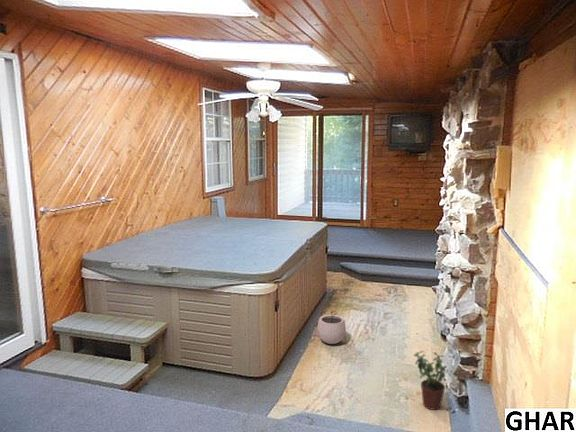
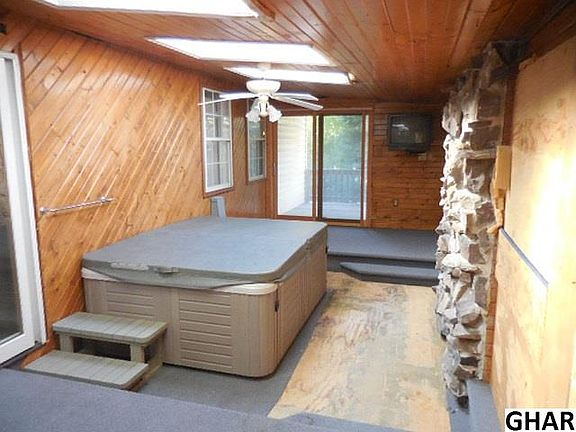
- plant pot (331, 325)
- potted plant (432, 378)
